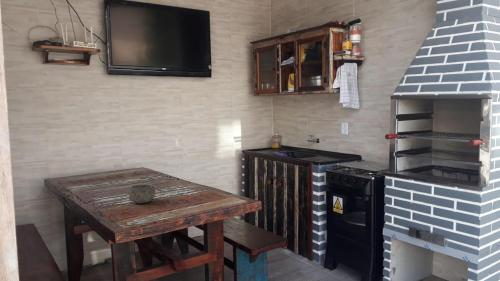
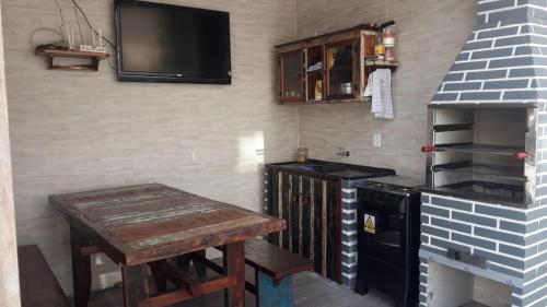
- bowl (142, 193)
